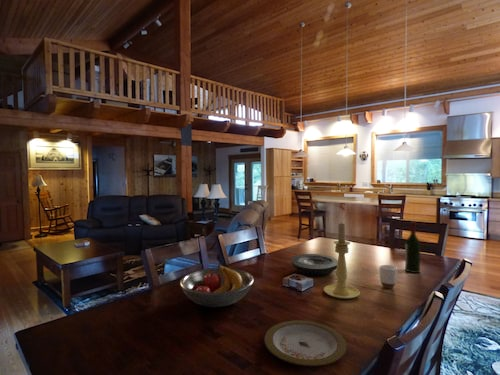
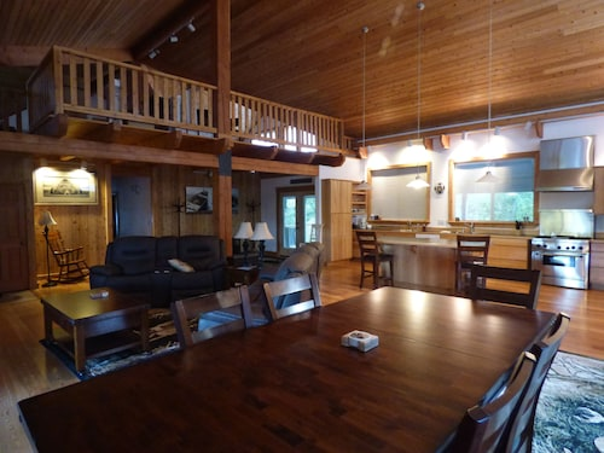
- plate (314, 265)
- candle holder (341, 257)
- fruit bowl (217, 286)
- plate (304, 343)
- wine bottle (412, 246)
- mug (389, 276)
